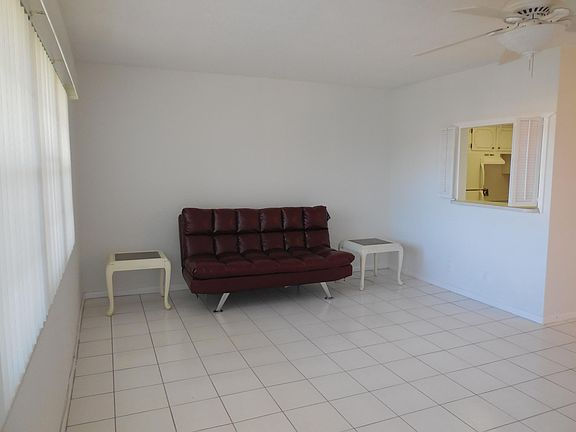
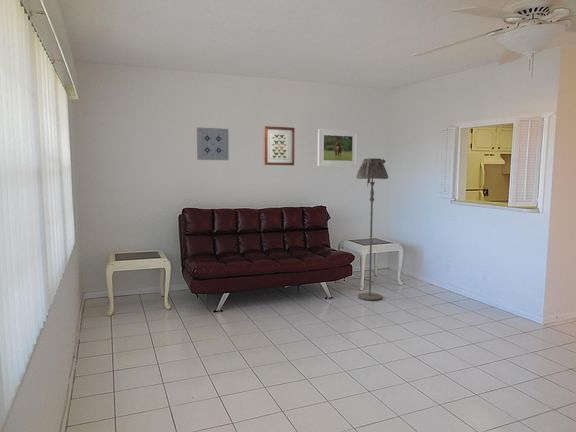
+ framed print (337, 148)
+ floor lamp (371, 228)
+ wall art (279, 146)
+ wall art (212, 144)
